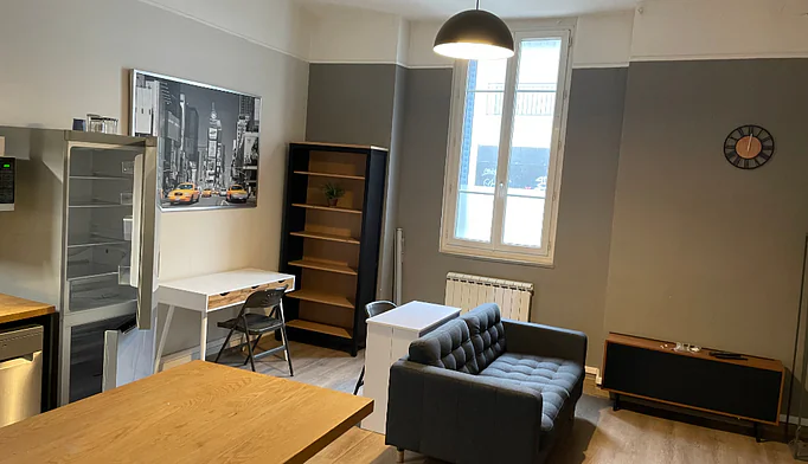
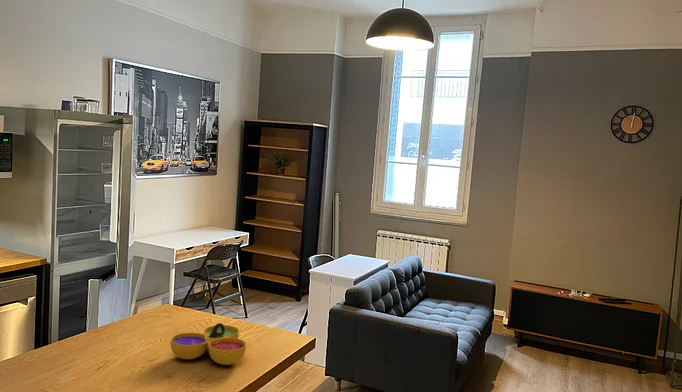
+ decorative bowl (216, 341)
